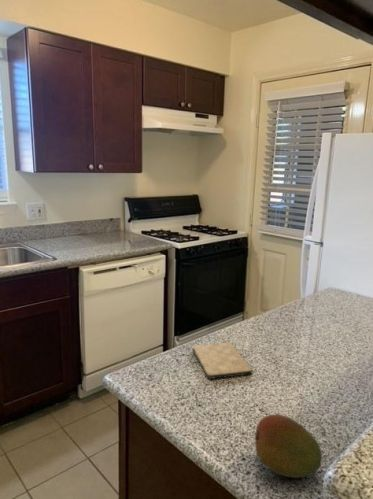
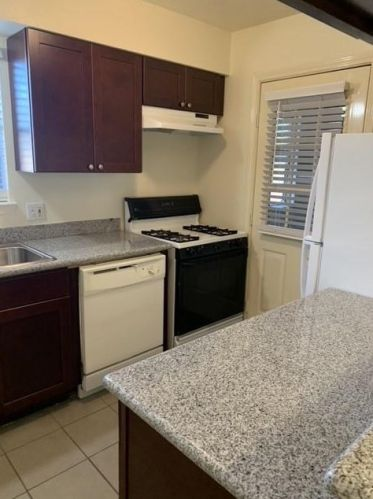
- fruit (287, 444)
- cutting board (220, 358)
